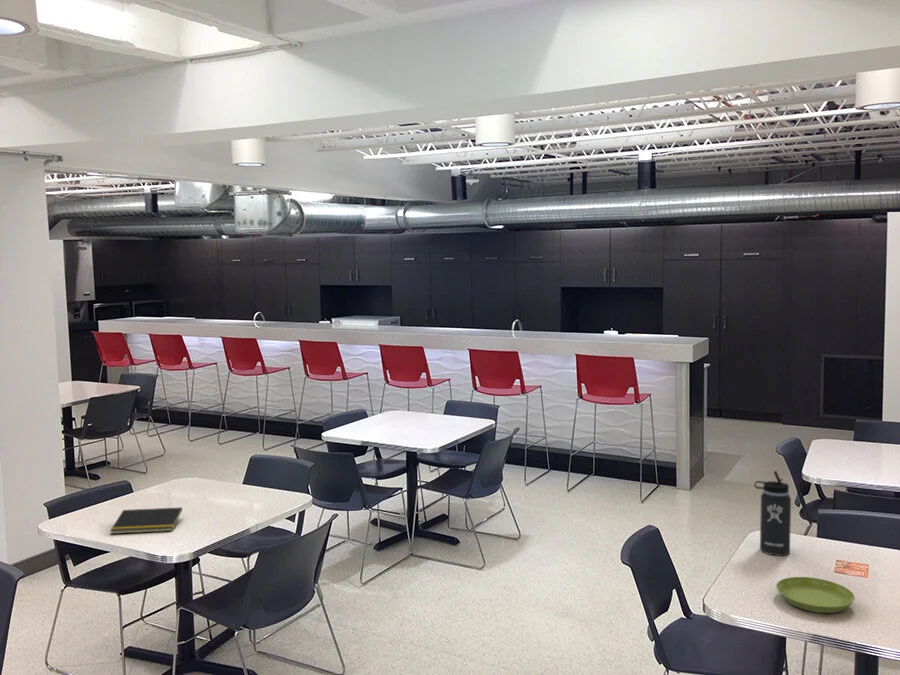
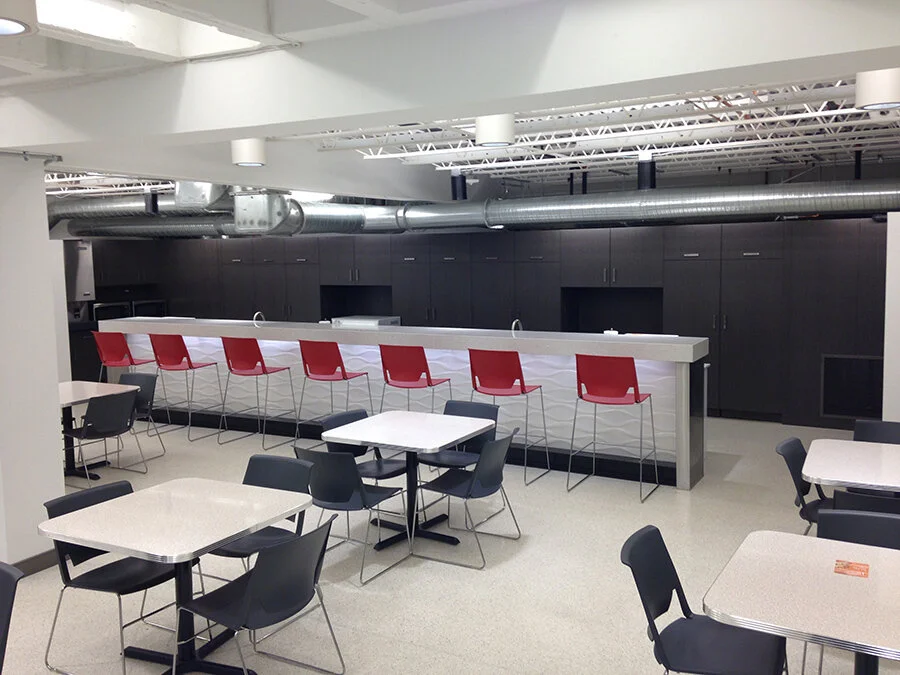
- saucer (814, 596)
- thermos bottle (772, 510)
- notepad (147, 520)
